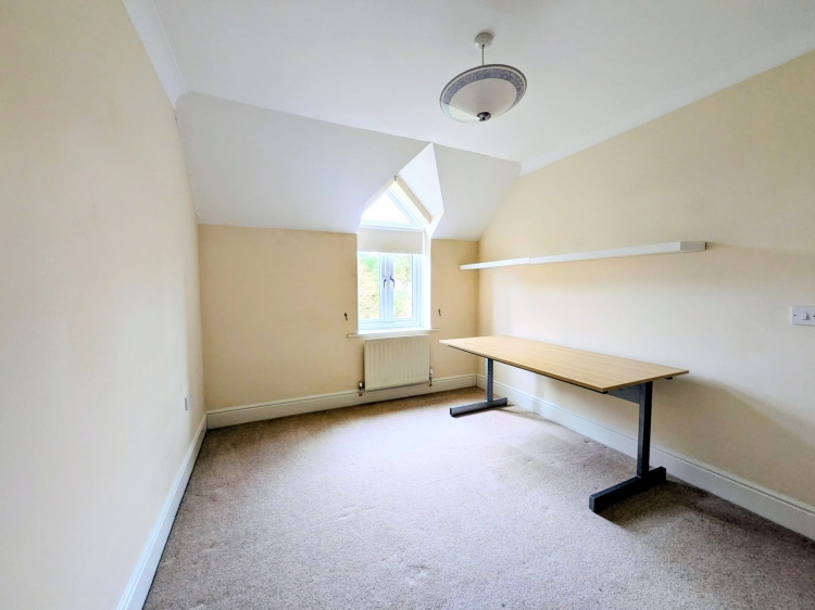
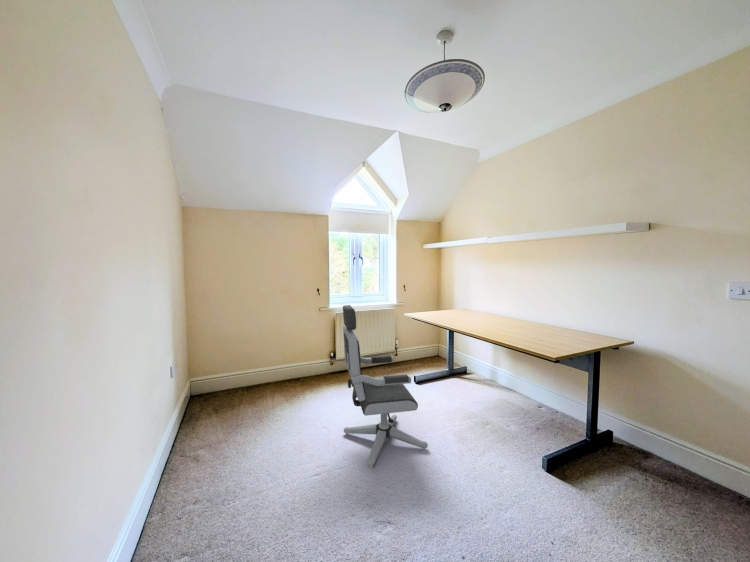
+ office chair (384, 376)
